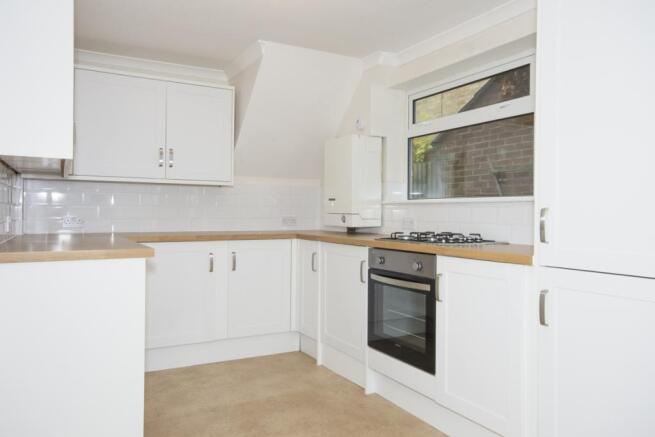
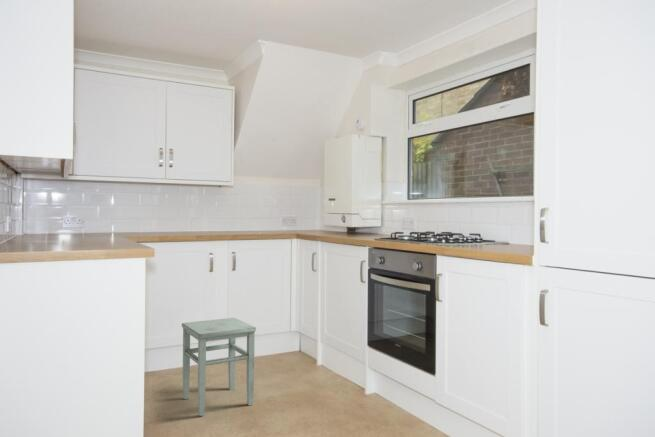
+ stool (217, 363)
